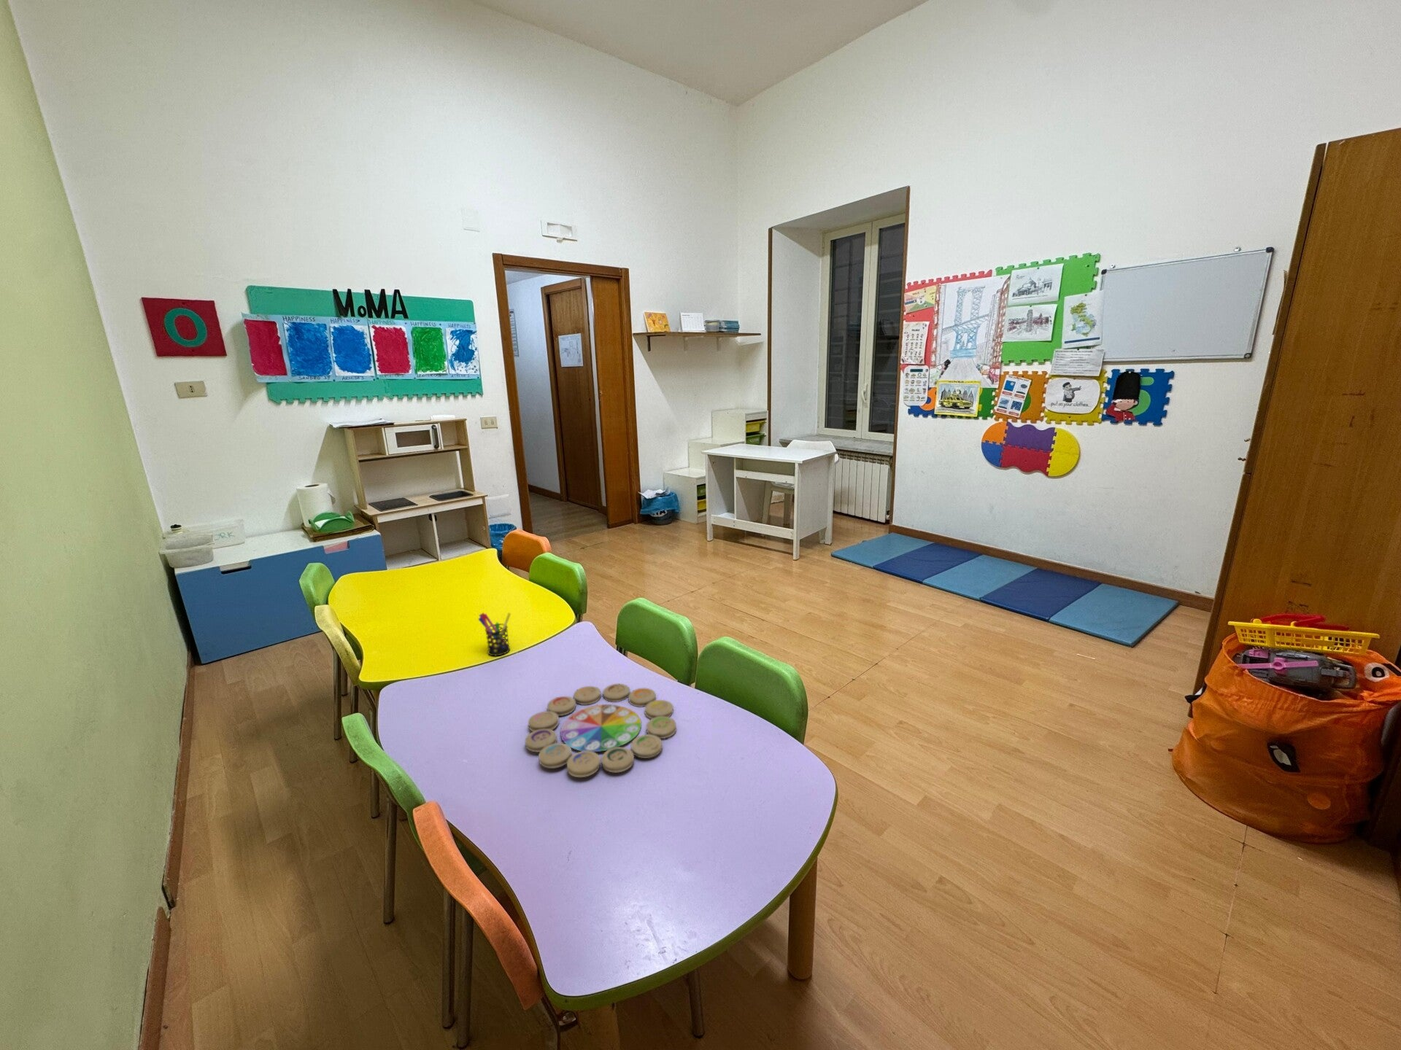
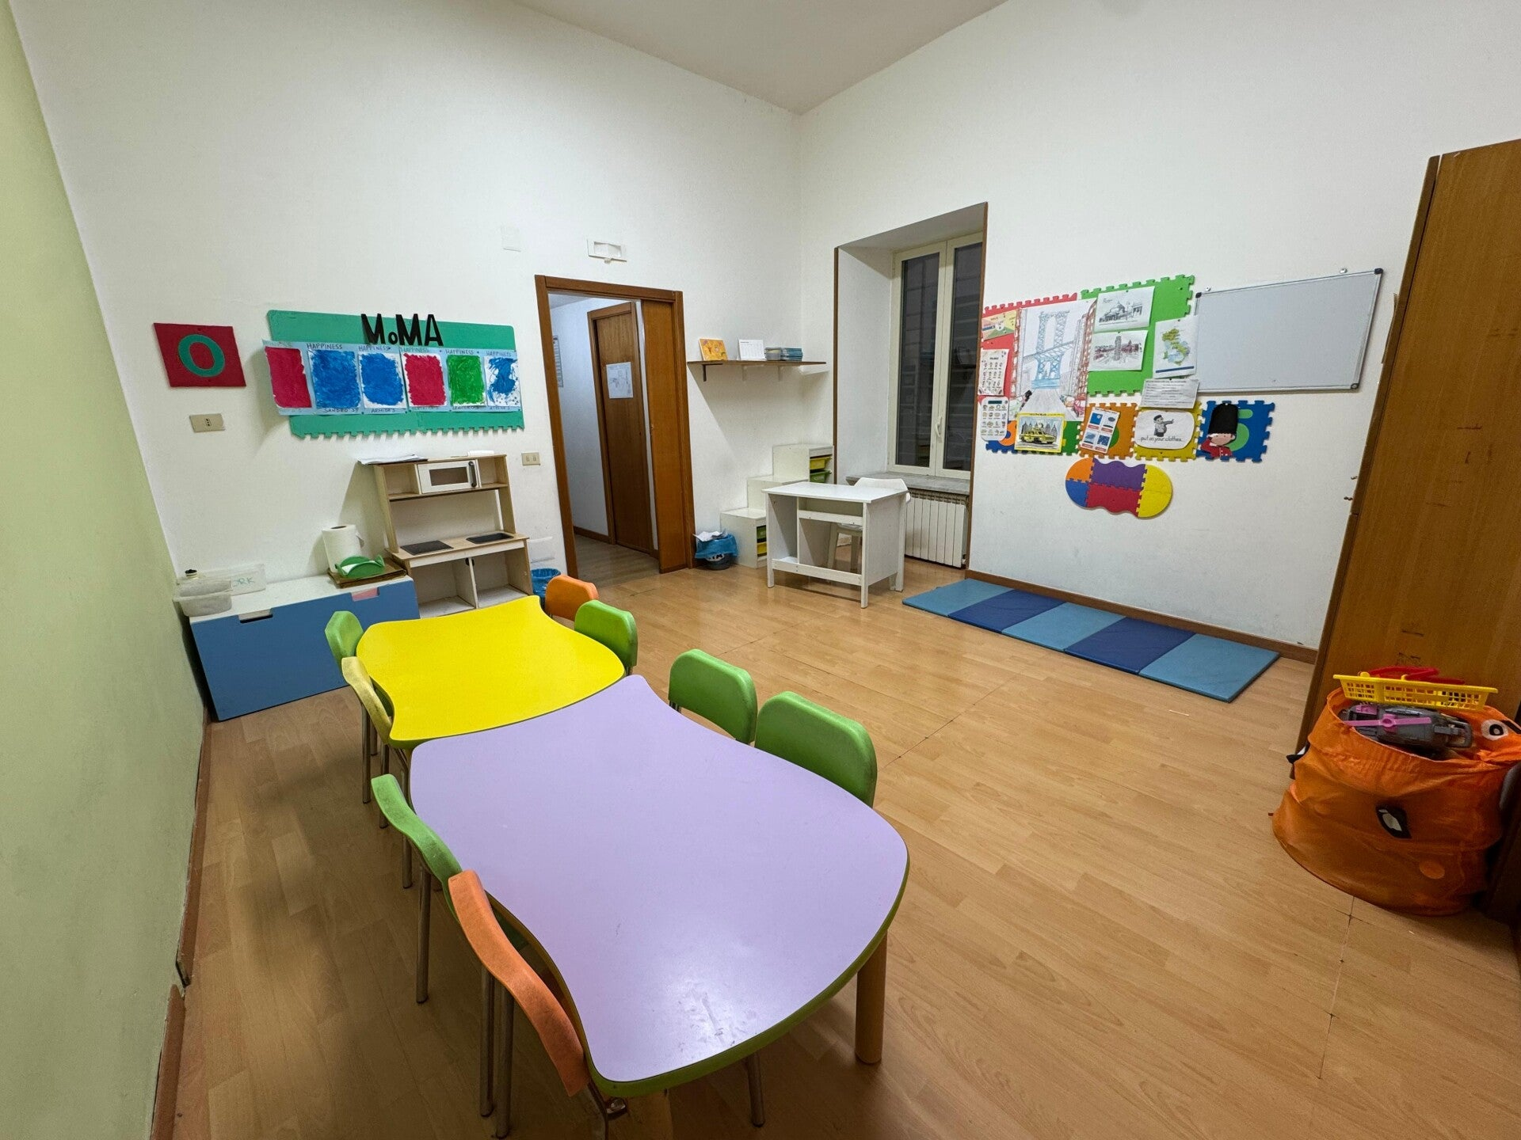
- memory game (602, 722)
- pen holder (495, 632)
